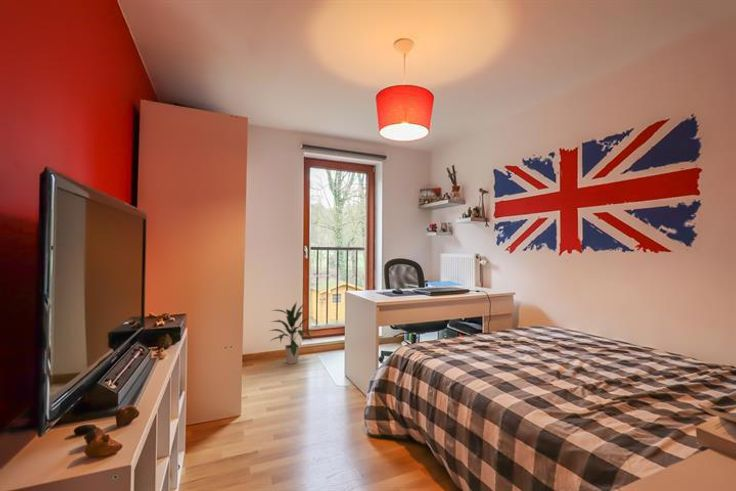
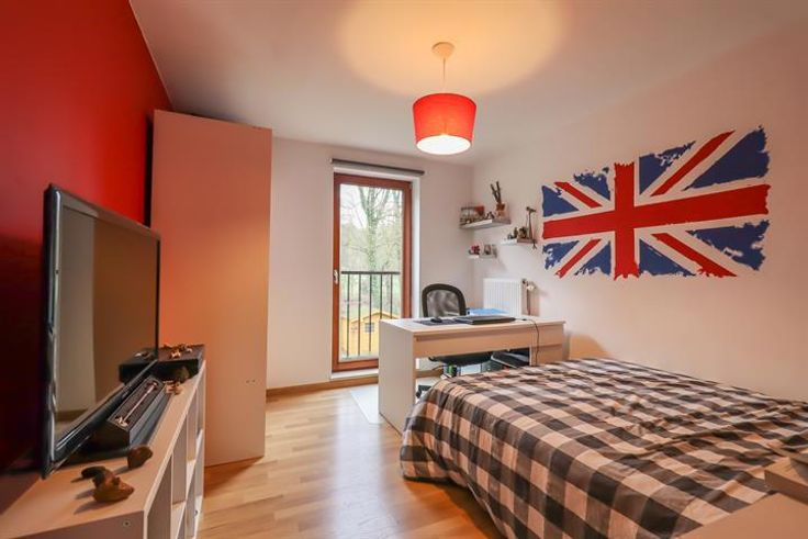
- indoor plant (291, 332)
